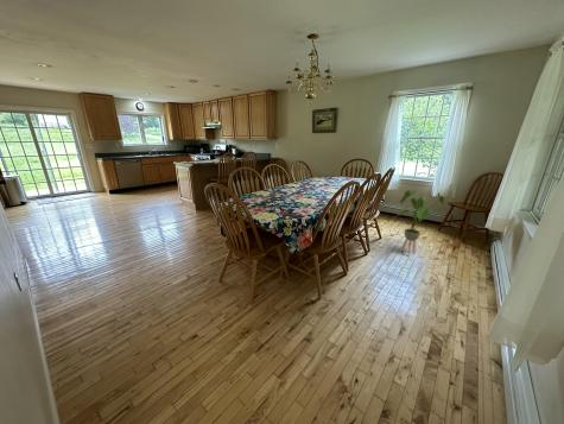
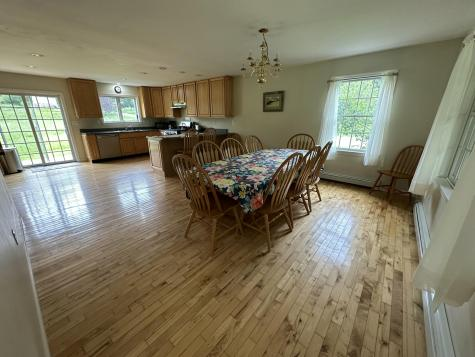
- house plant (413, 222)
